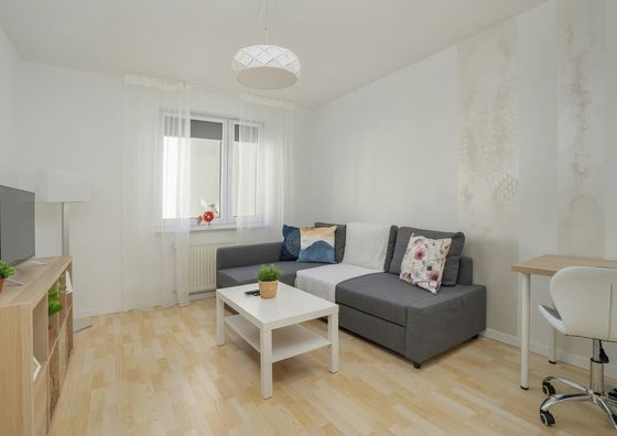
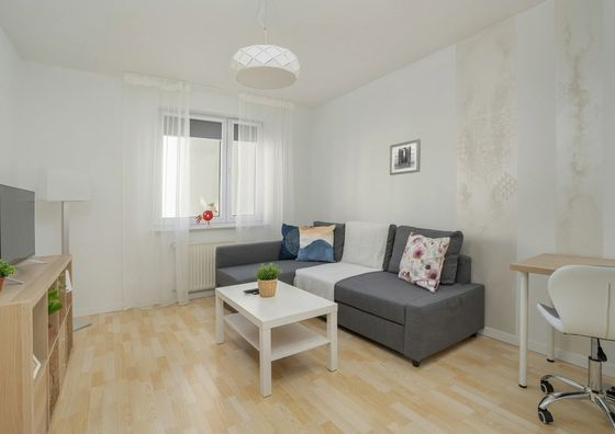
+ wall art (404, 158)
